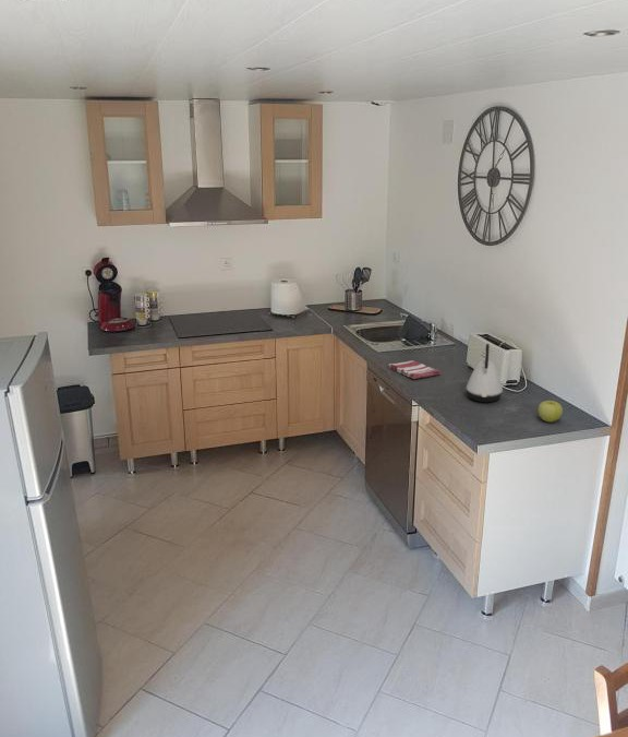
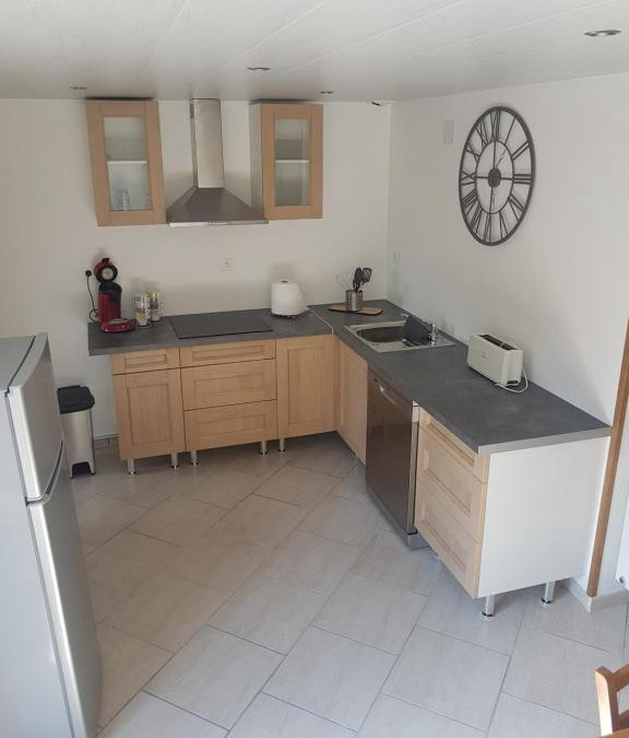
- apple (550, 411)
- kettle (485, 370)
- dish towel (413, 368)
